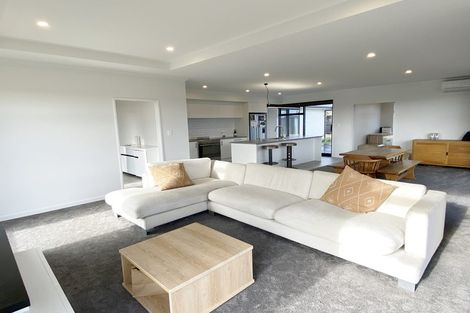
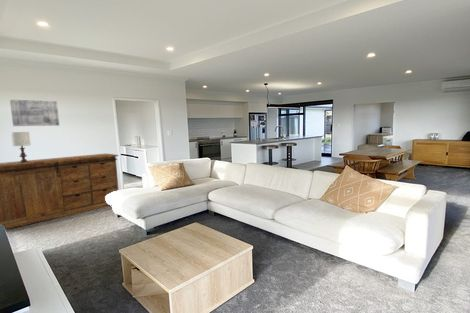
+ lamp (22, 147)
+ sideboard (57, 186)
+ wall art (35, 113)
